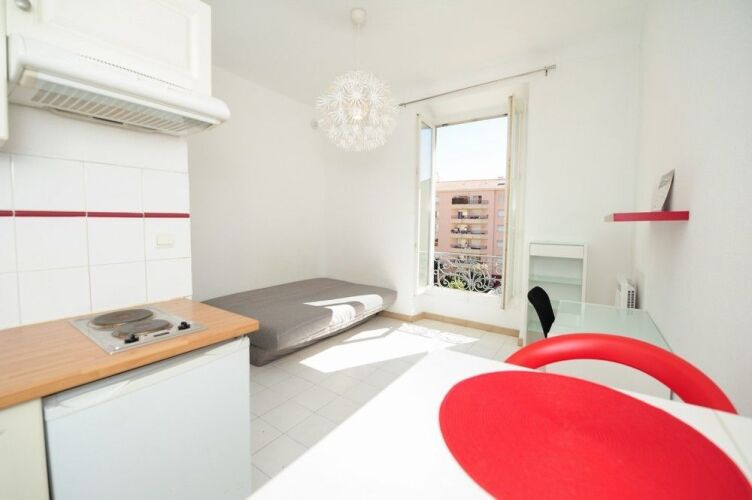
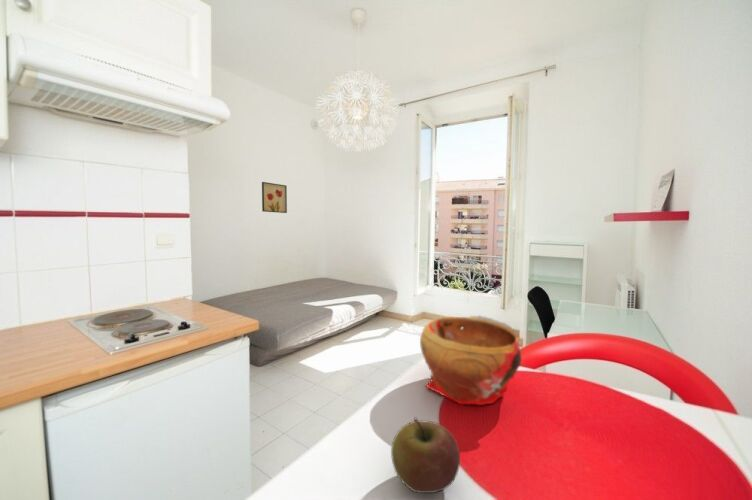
+ bowl (469, 356)
+ apple (425, 451)
+ wall art (274, 198)
